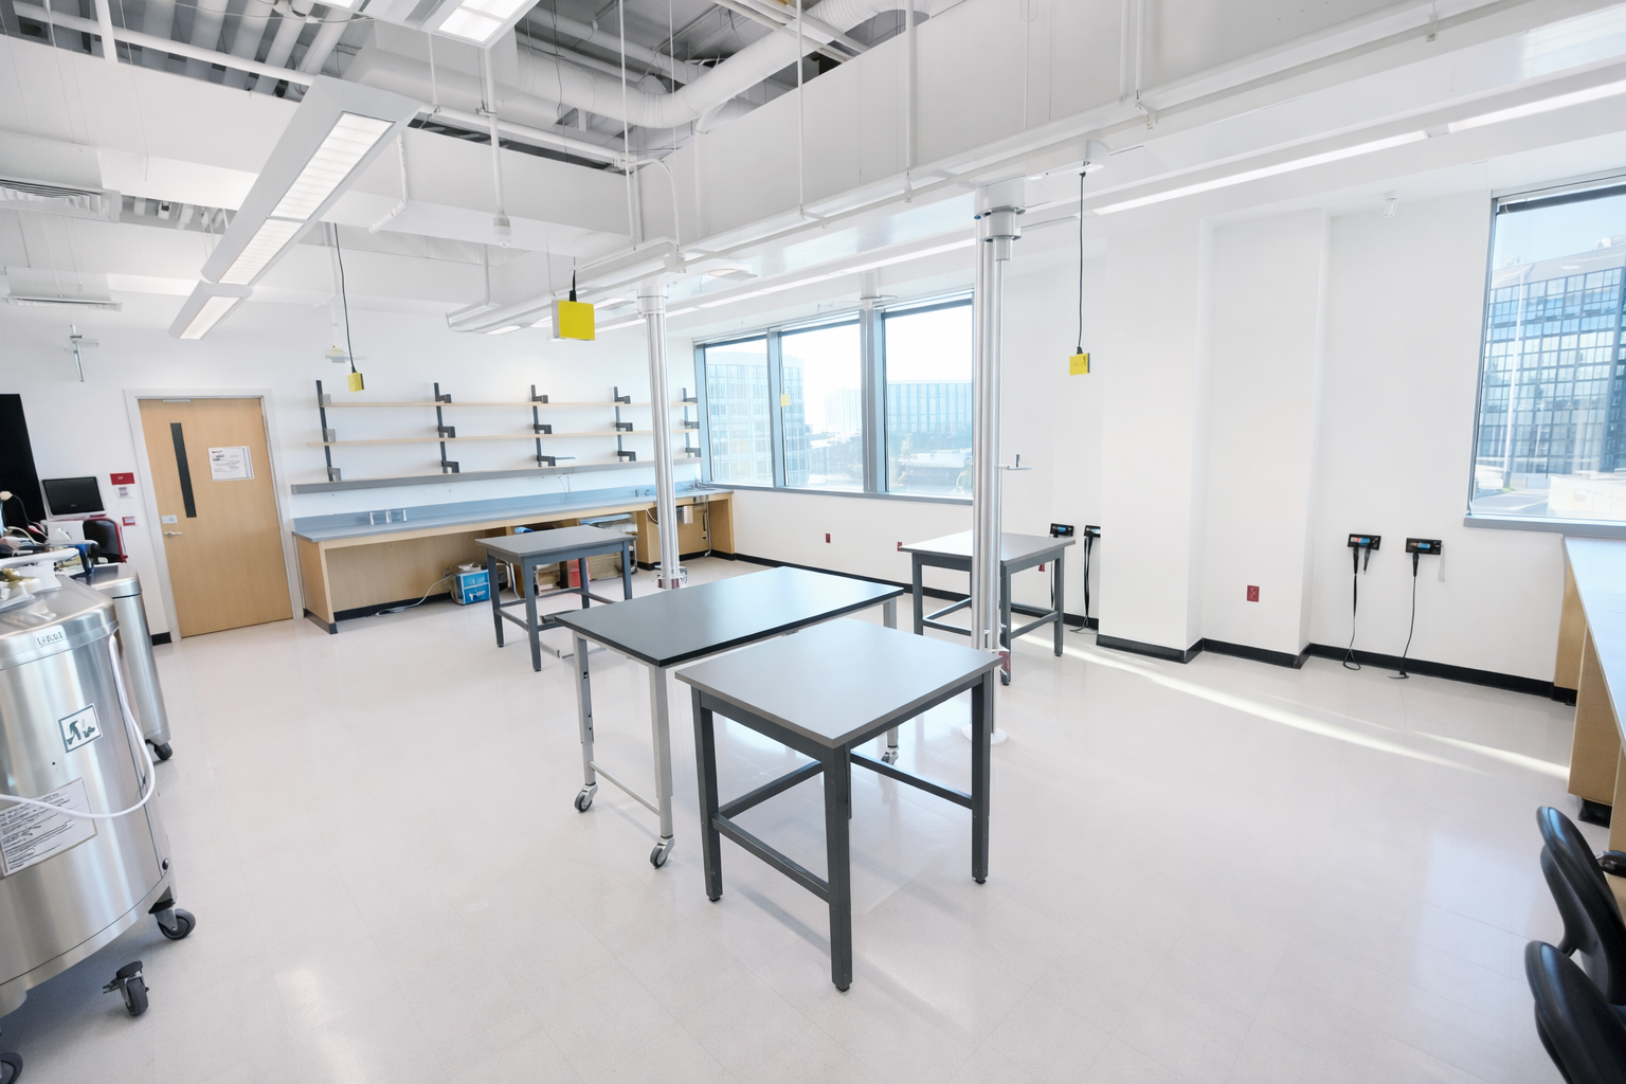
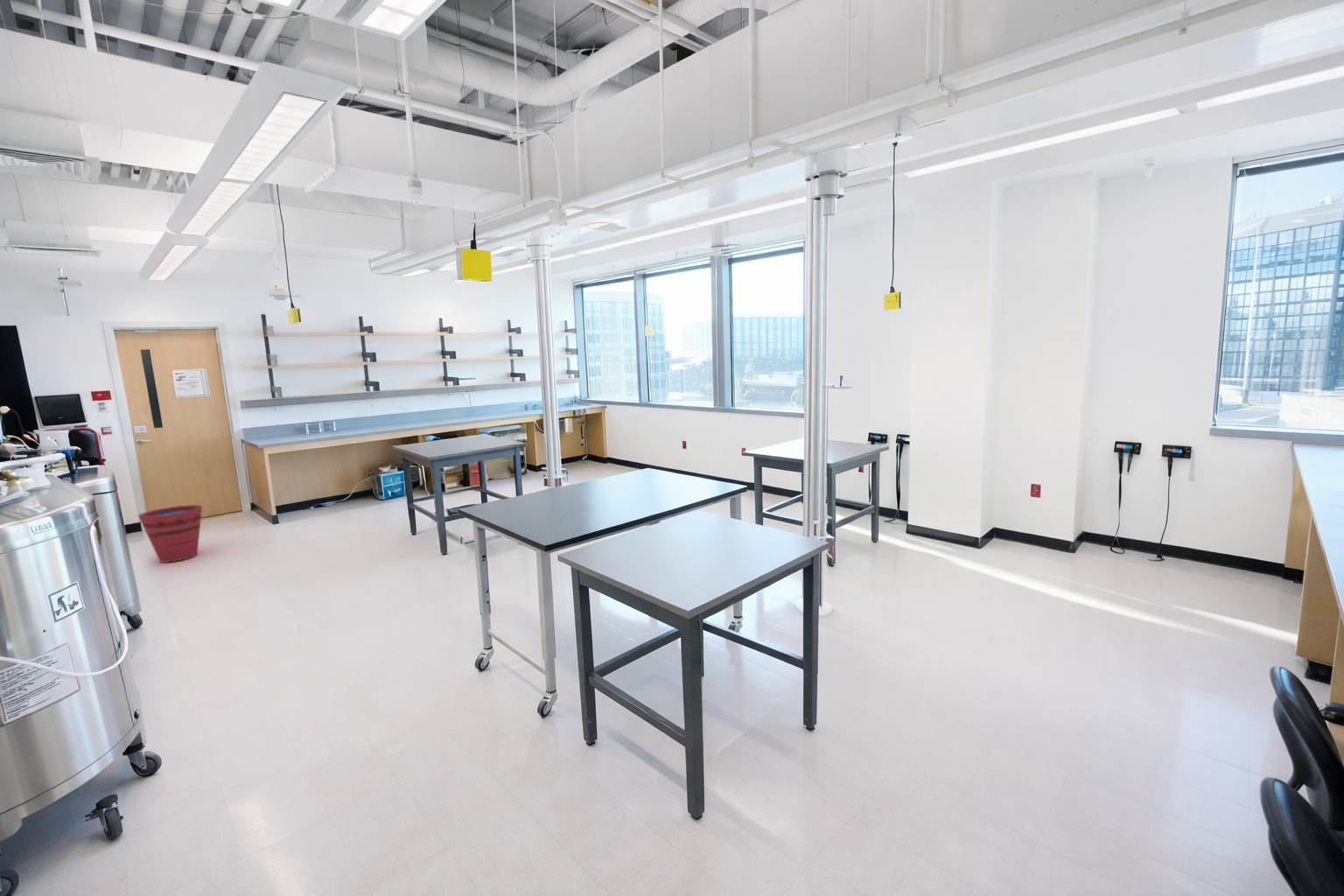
+ bucket (175, 534)
